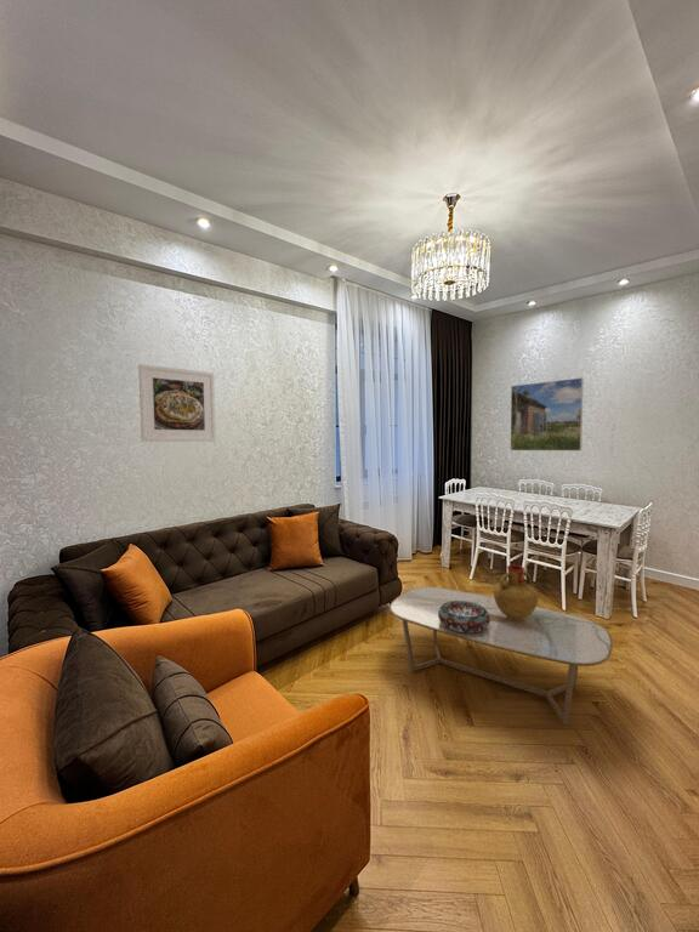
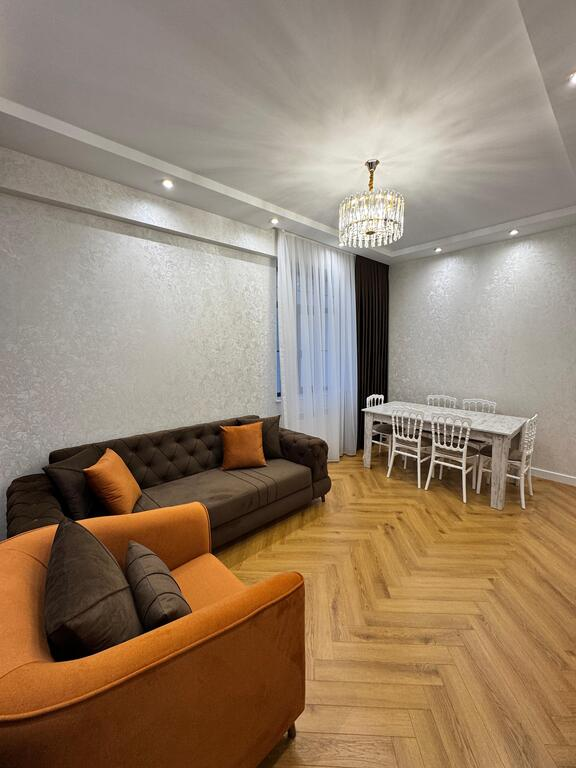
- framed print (544, 416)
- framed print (180, 404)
- decorative bowl (464, 615)
- vase (515, 592)
- coffee table (489, 646)
